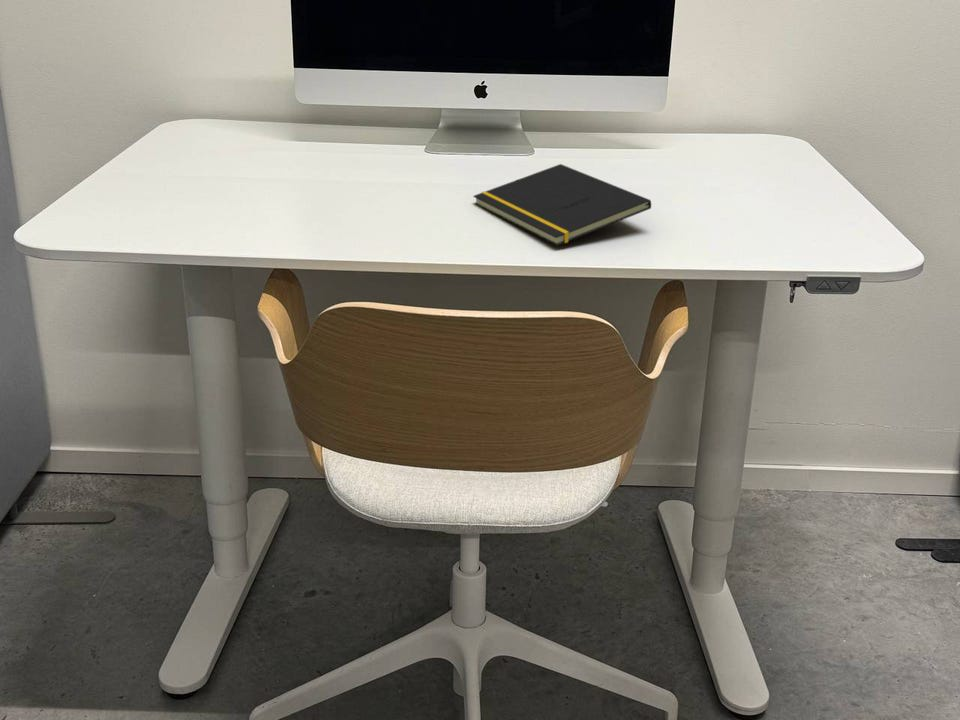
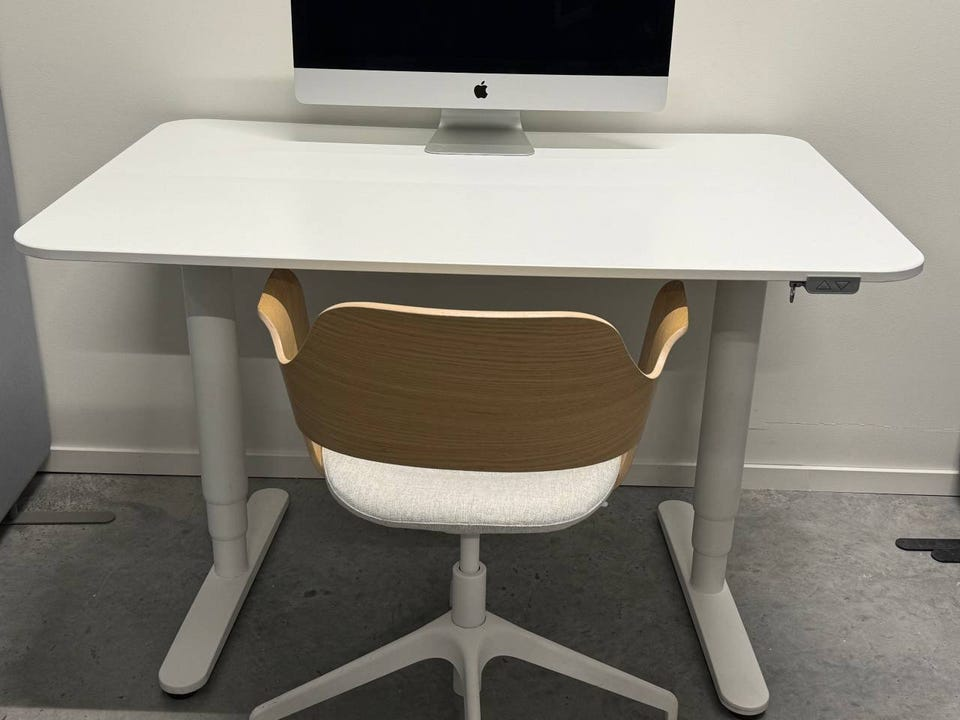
- notepad (559, 202)
